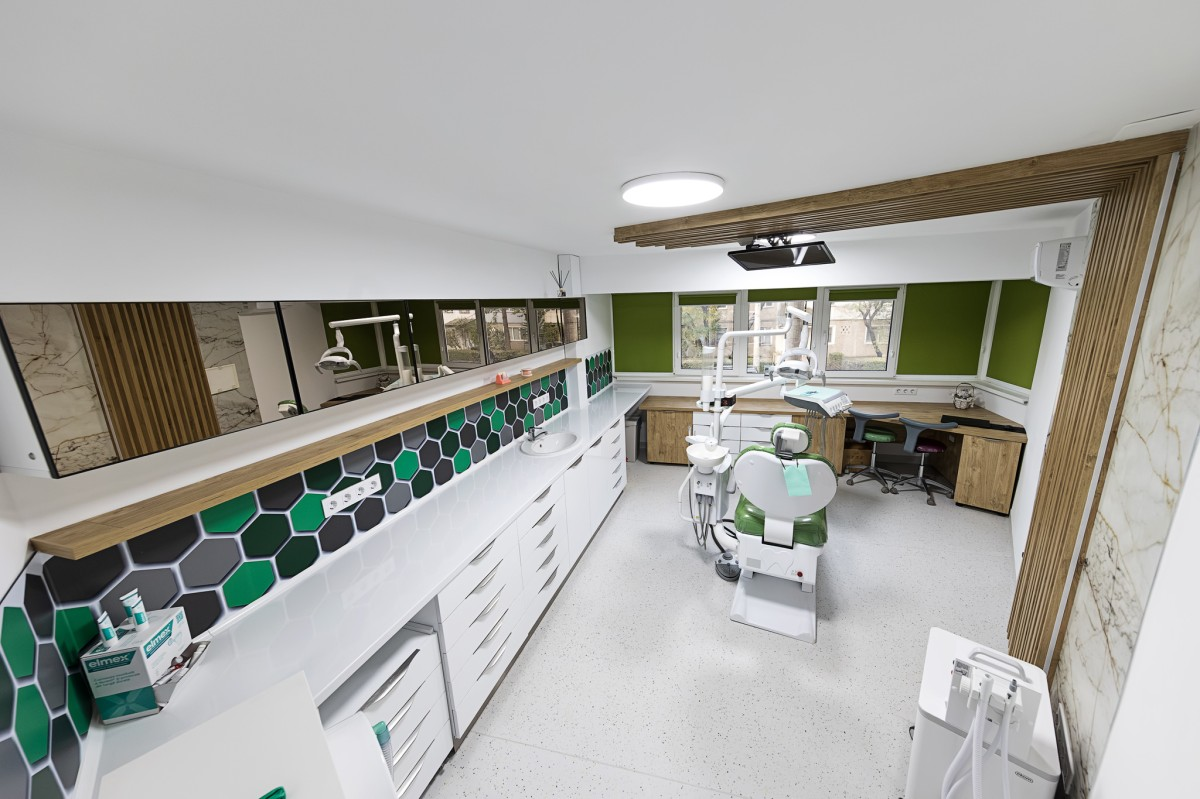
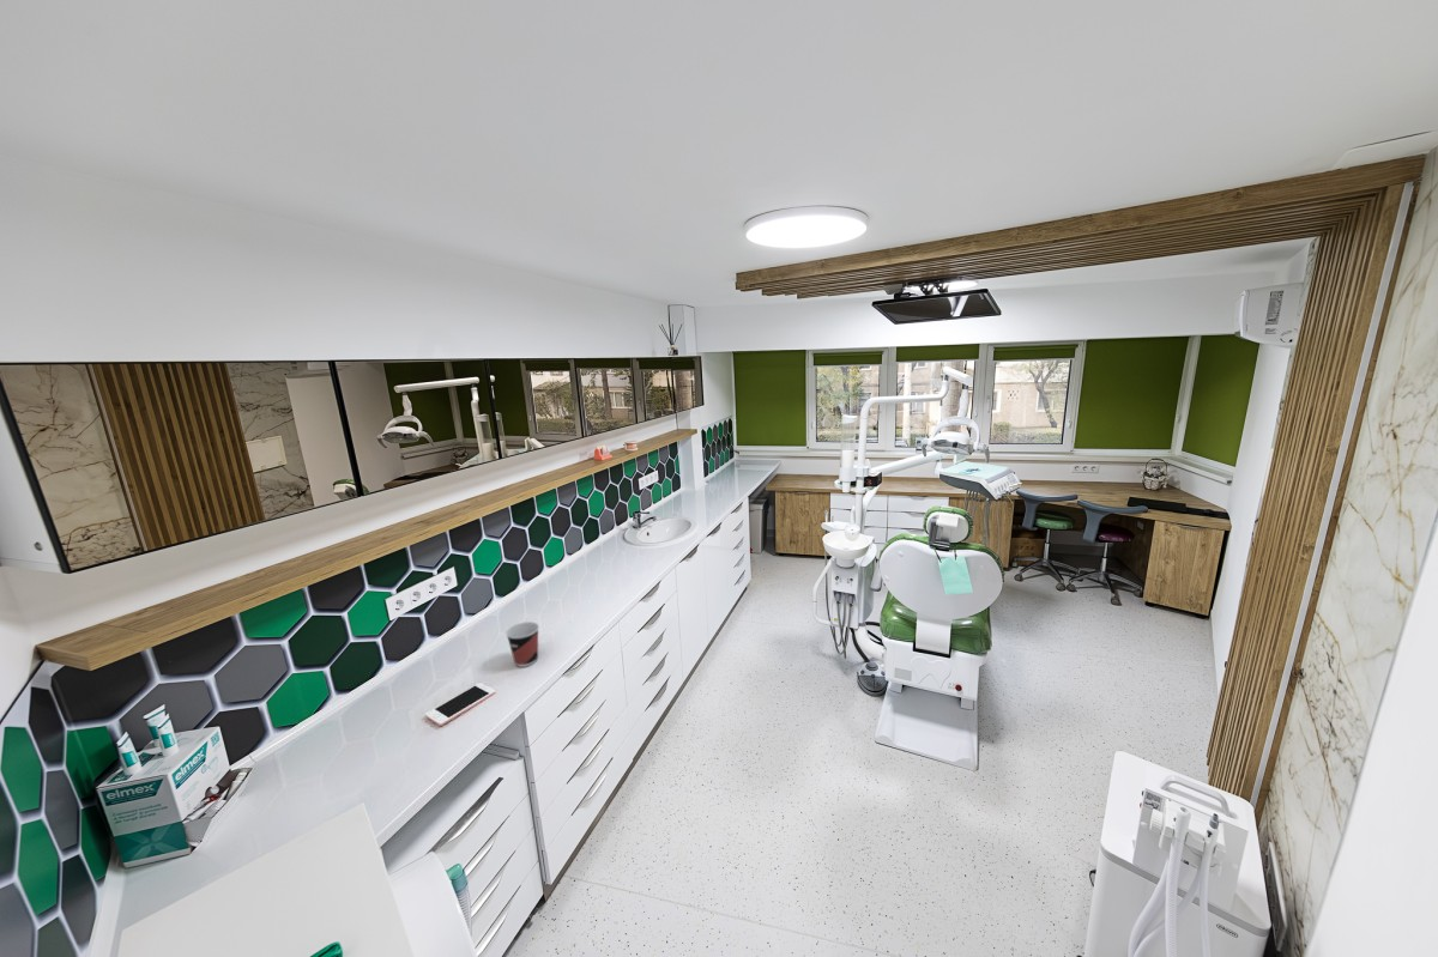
+ cup (524, 644)
+ cell phone (461, 702)
